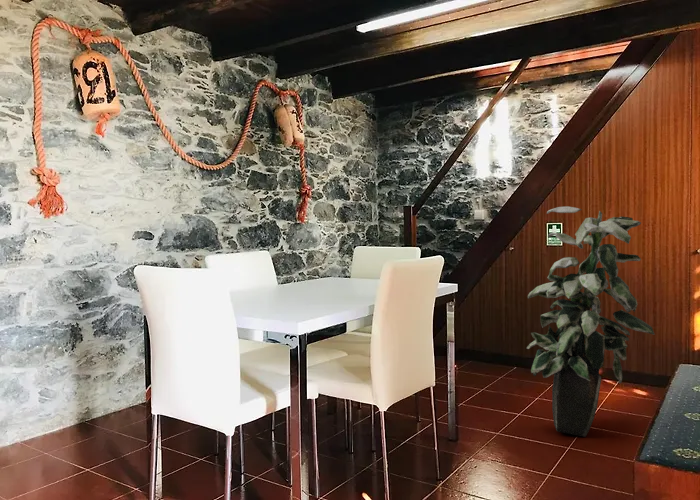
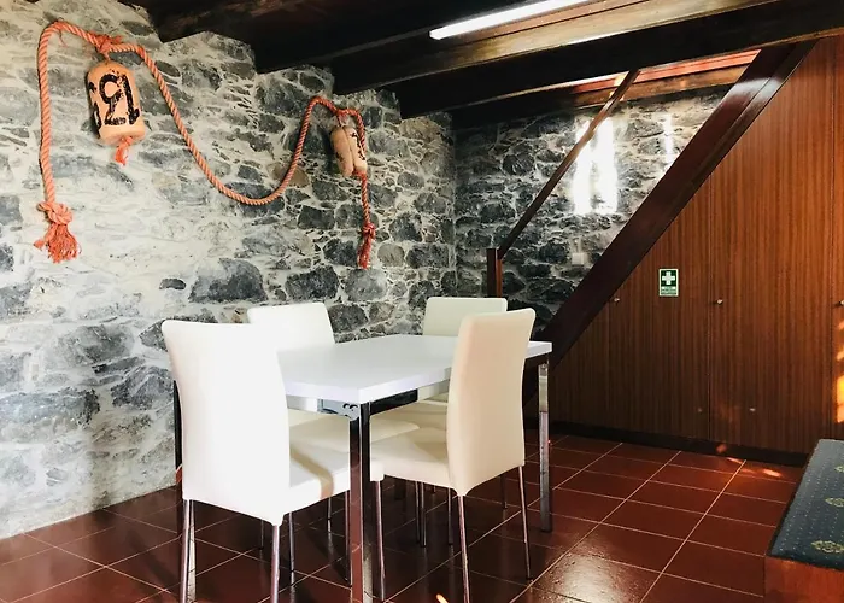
- indoor plant (579, 318)
